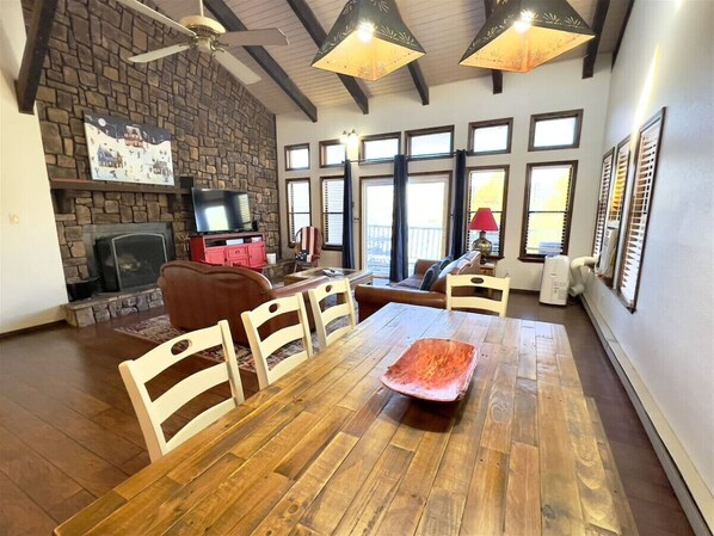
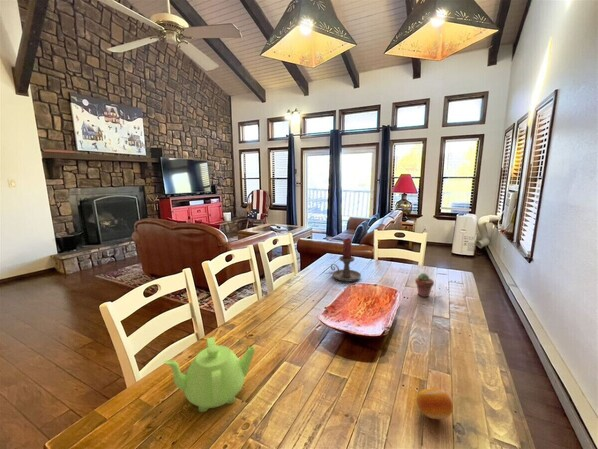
+ fruit (434, 403)
+ potted succulent (424, 284)
+ teapot (212, 372)
+ candle holder (343, 257)
